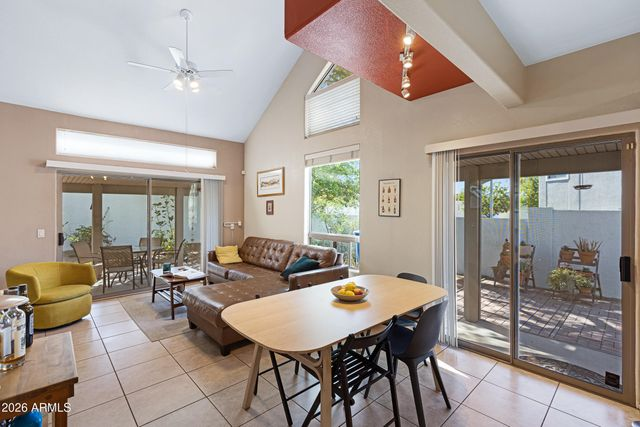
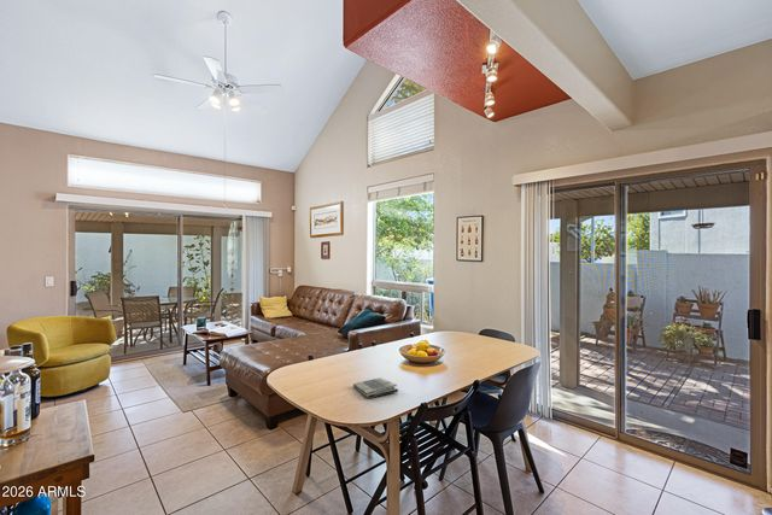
+ dish towel (375, 386)
